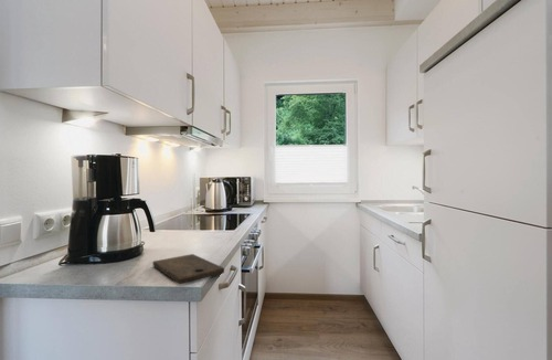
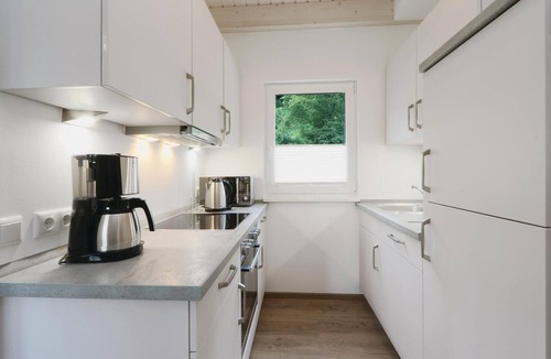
- cutting board (187, 266)
